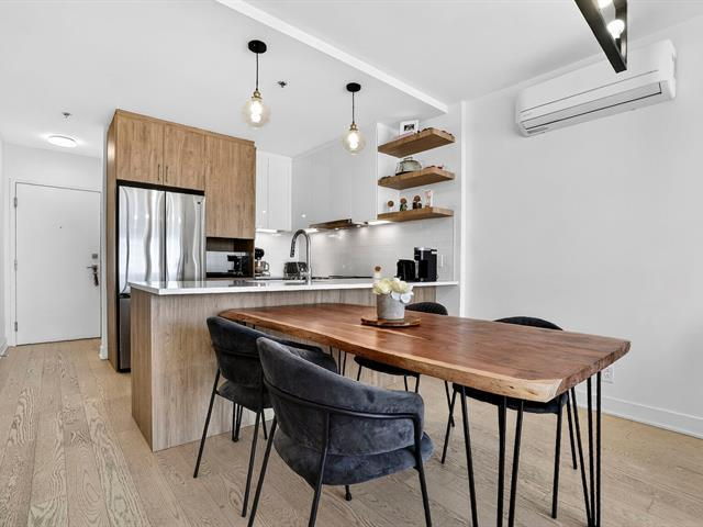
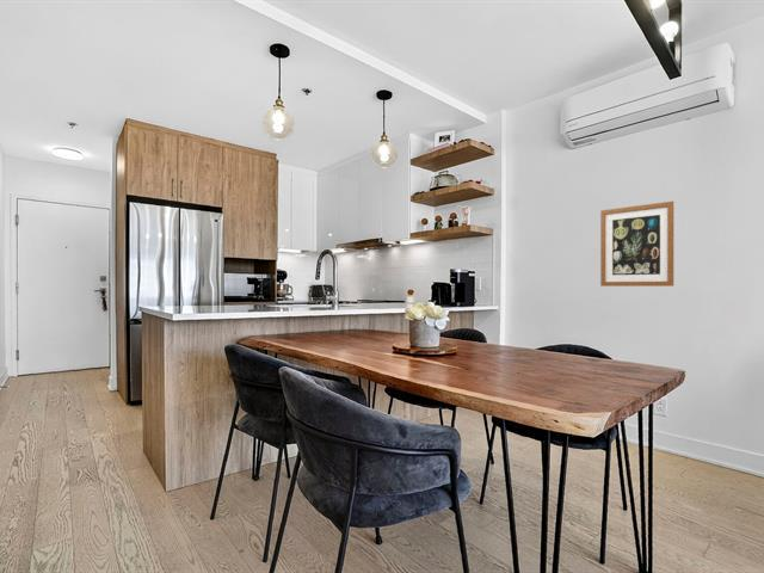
+ wall art (635, 246)
